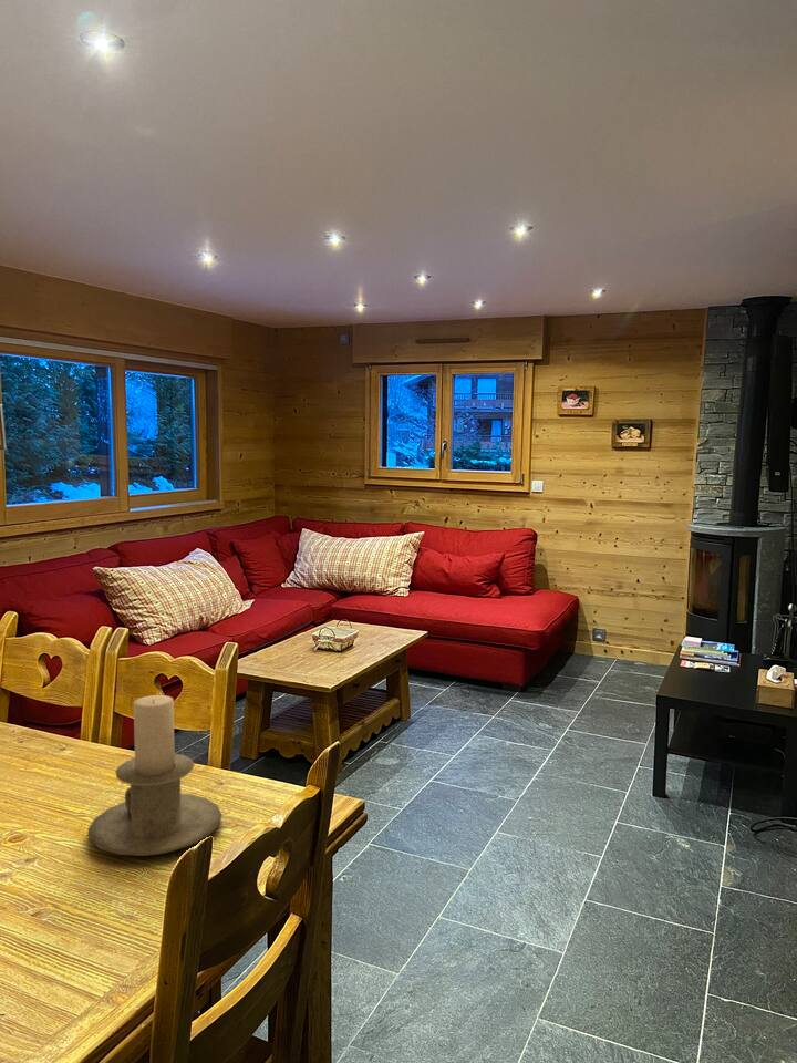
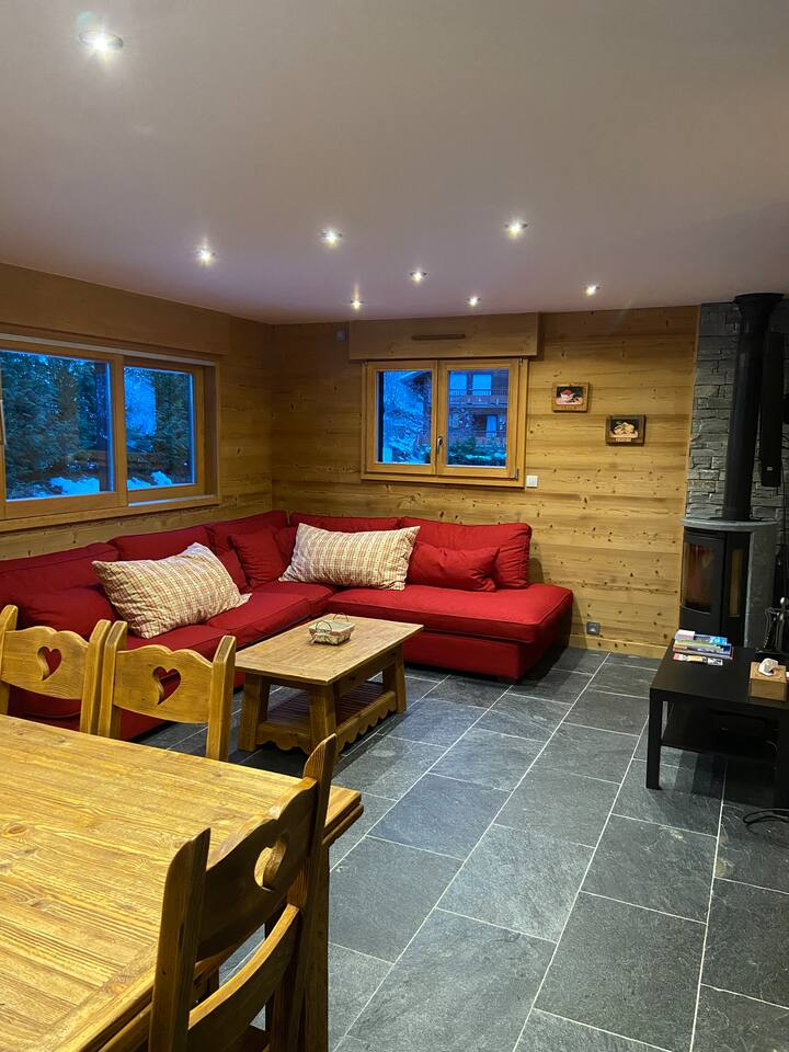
- candle holder (155, 764)
